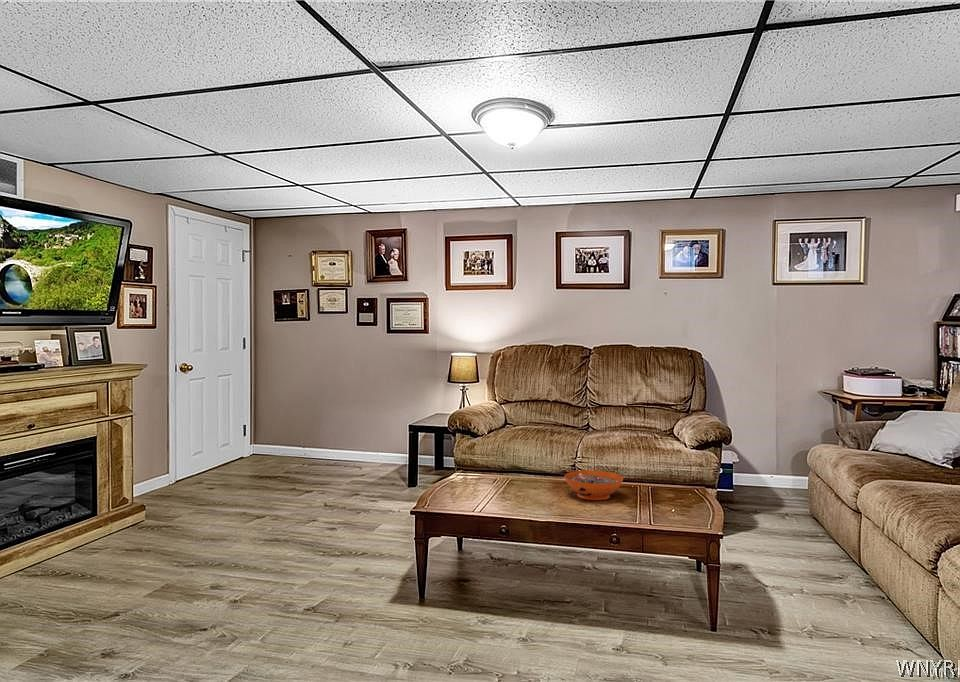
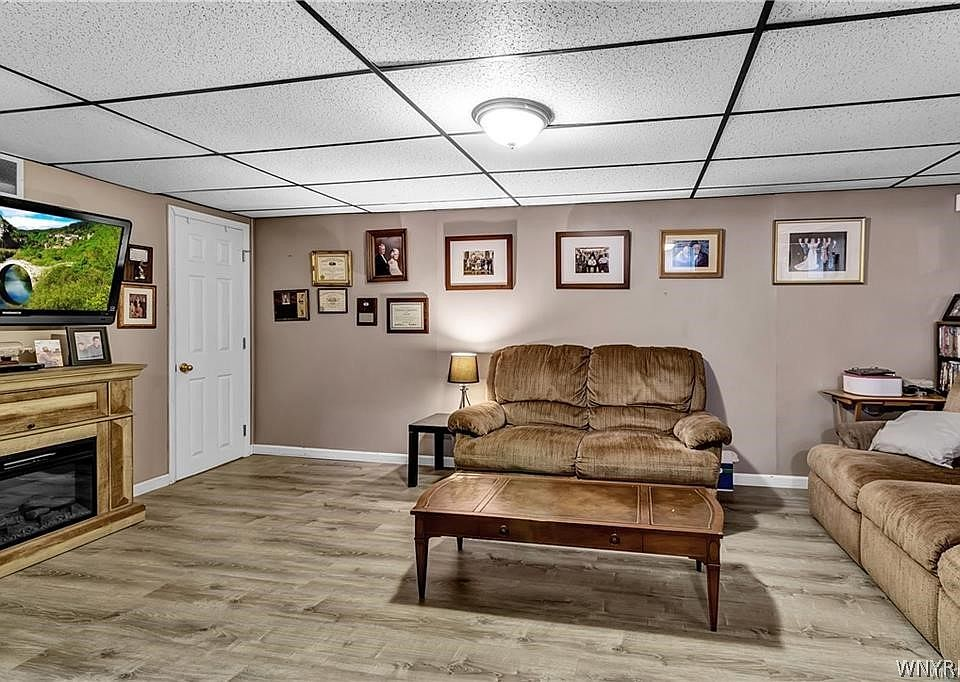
- decorative bowl (593, 486)
